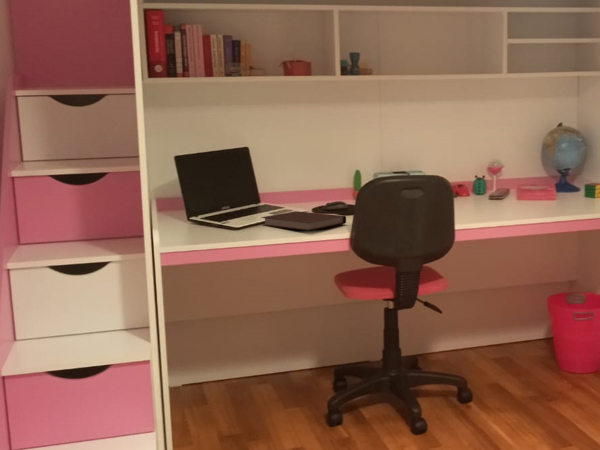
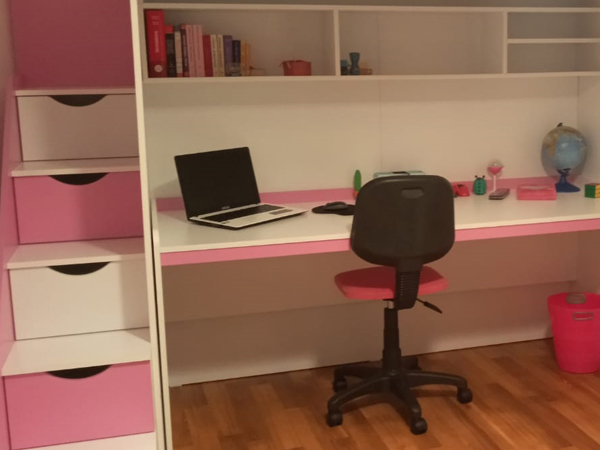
- notebook (303, 220)
